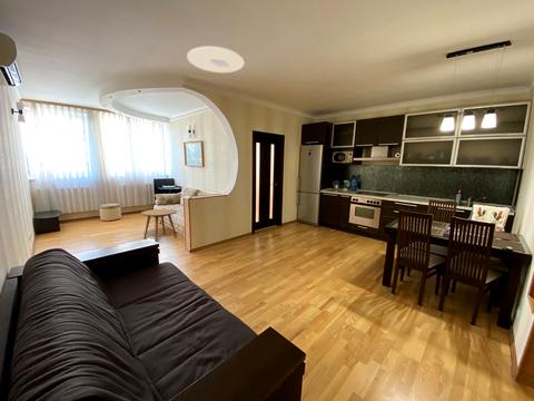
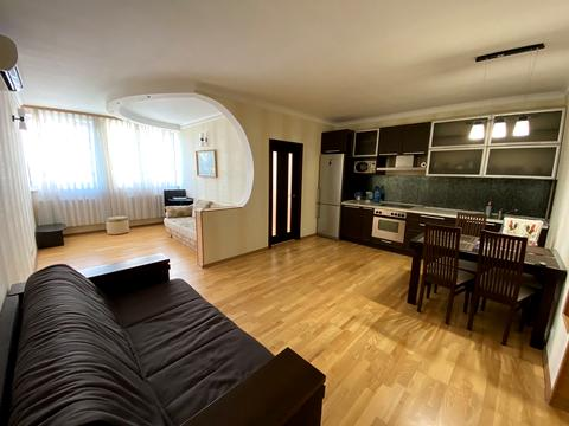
- ceiling light (216, 58)
- side table (157, 225)
